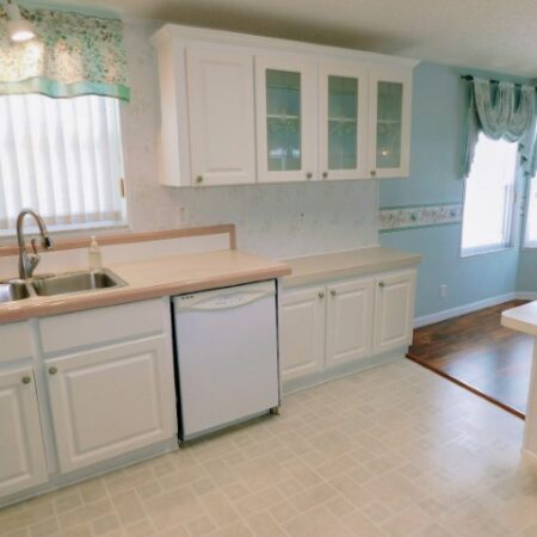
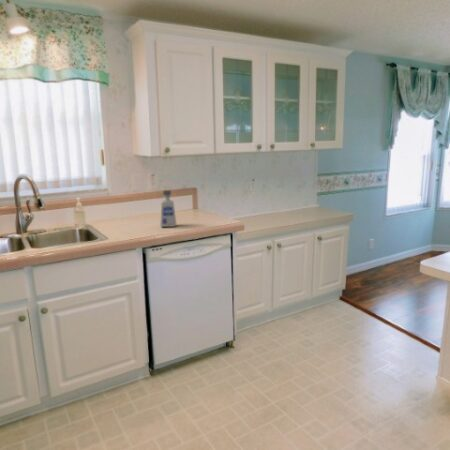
+ soap dispenser (167, 208)
